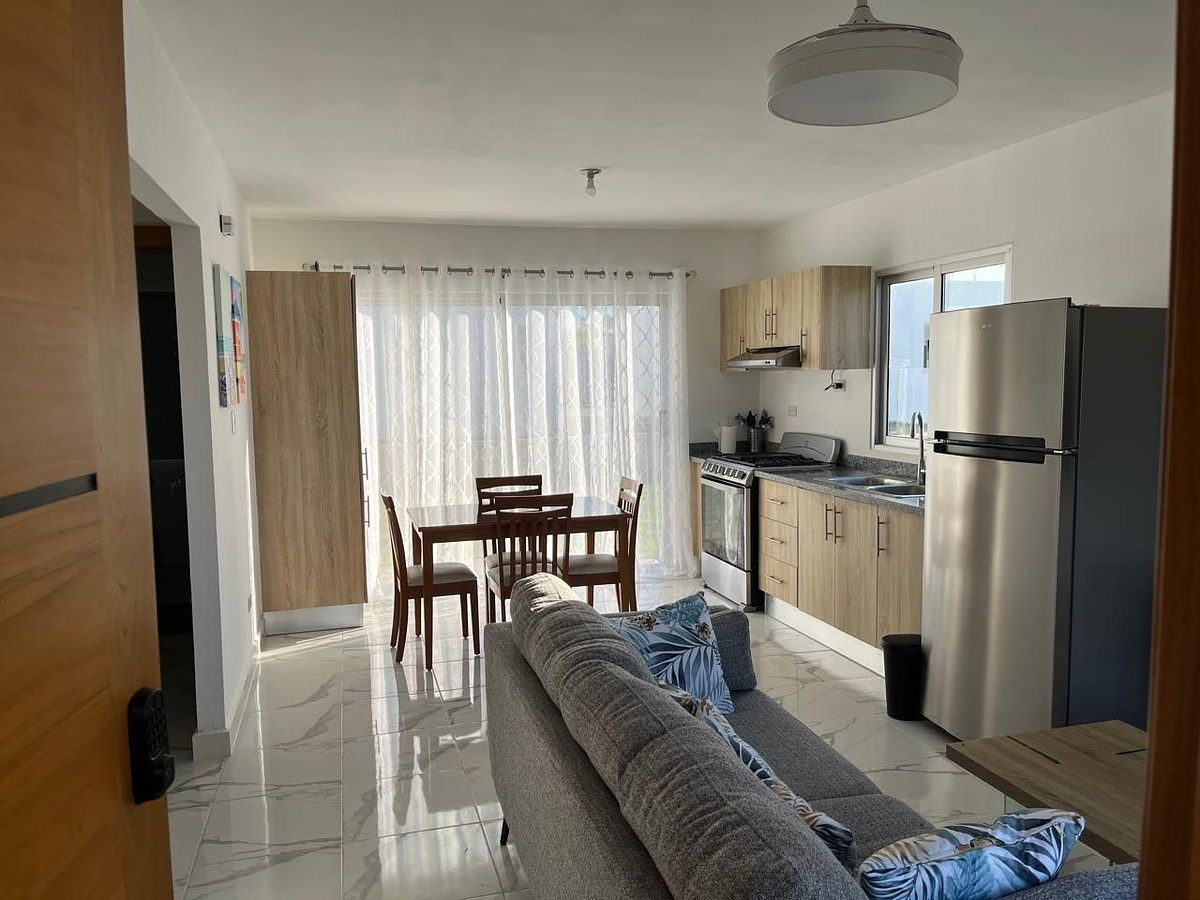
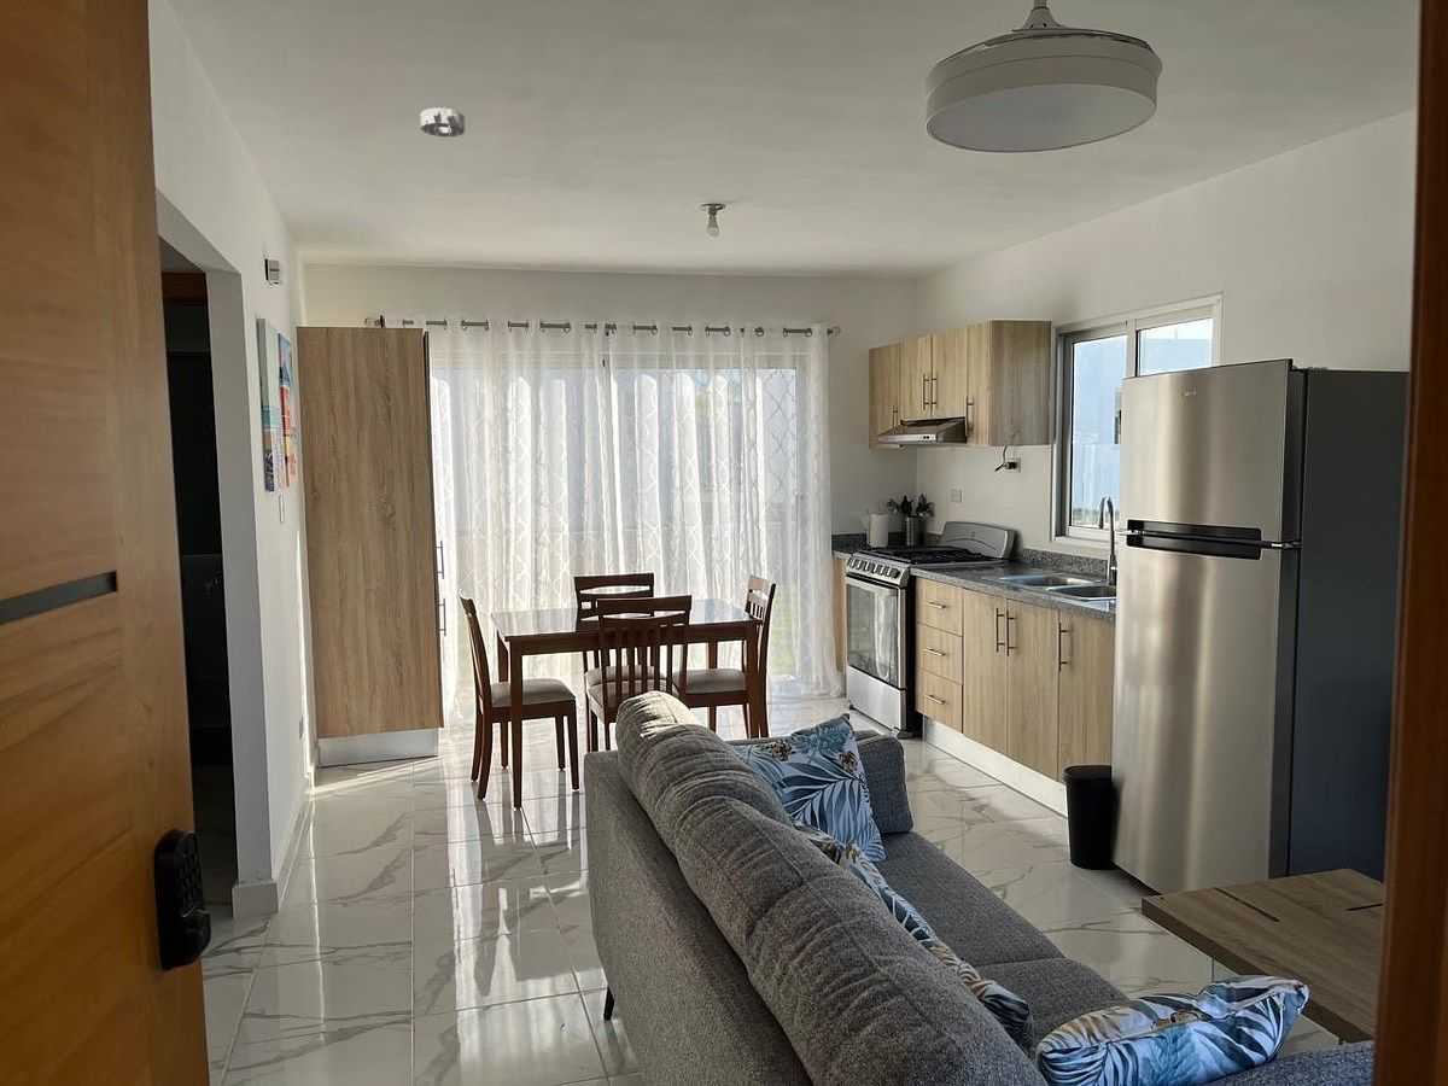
+ smoke detector (442, 121)
